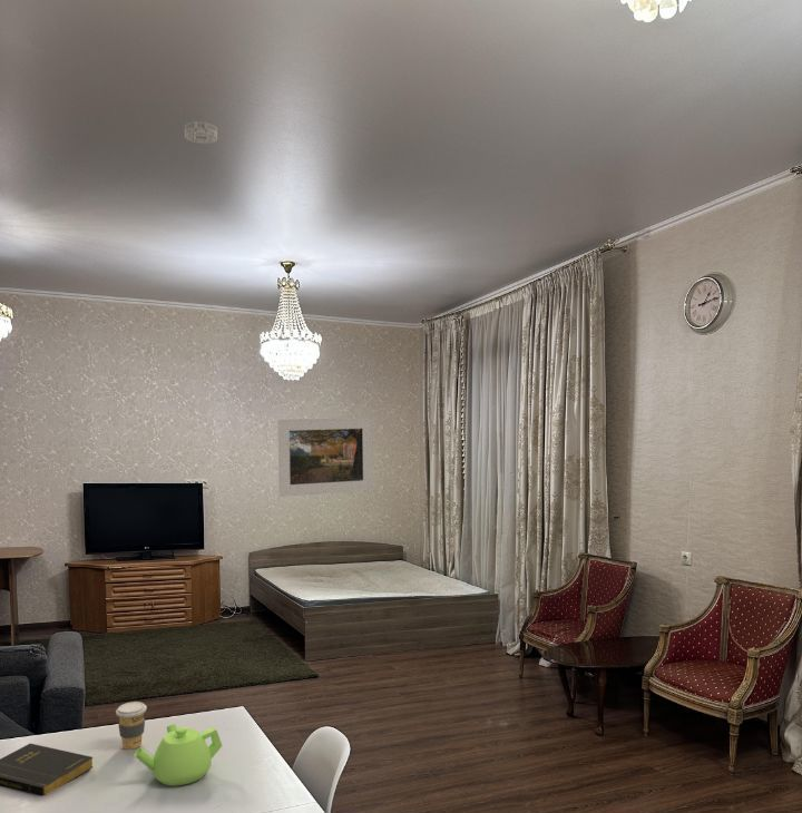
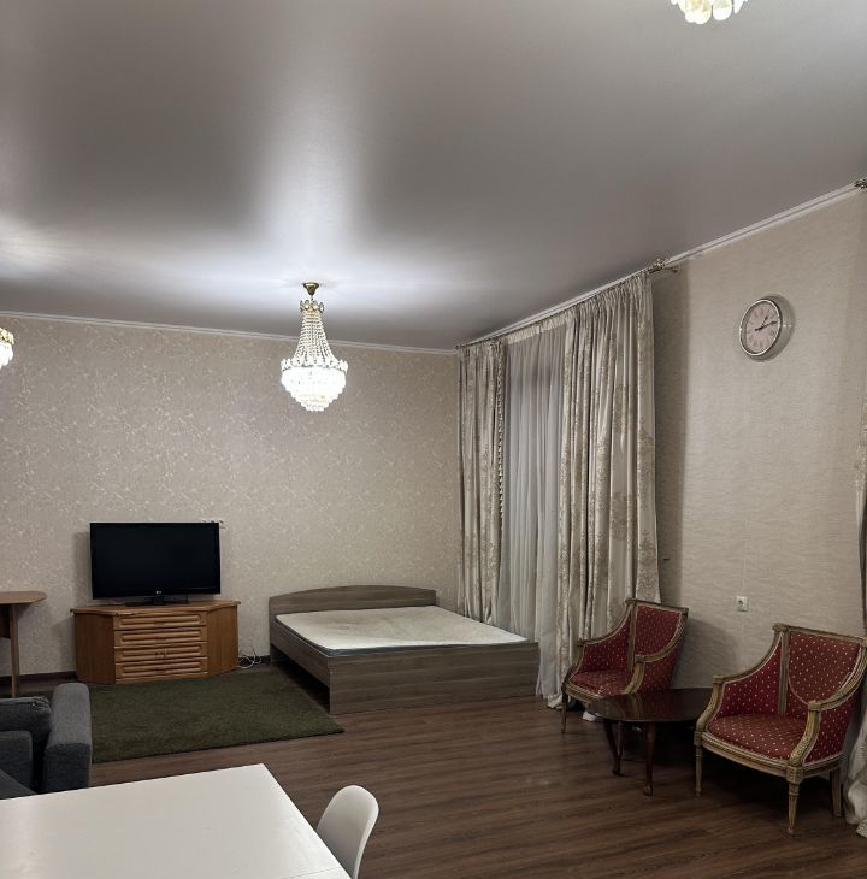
- book (38, 770)
- coffee cup (131, 726)
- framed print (326, 456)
- smoke detector (200, 131)
- teapot (177, 748)
